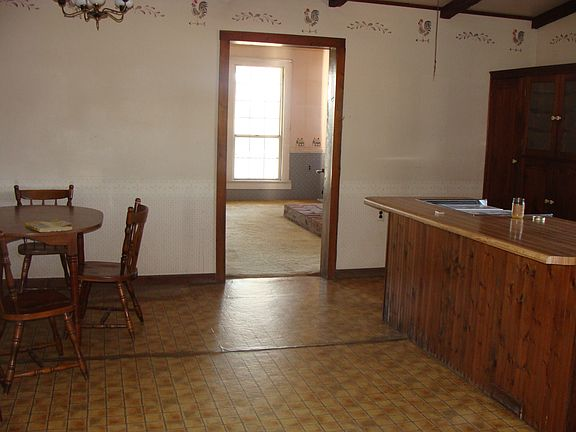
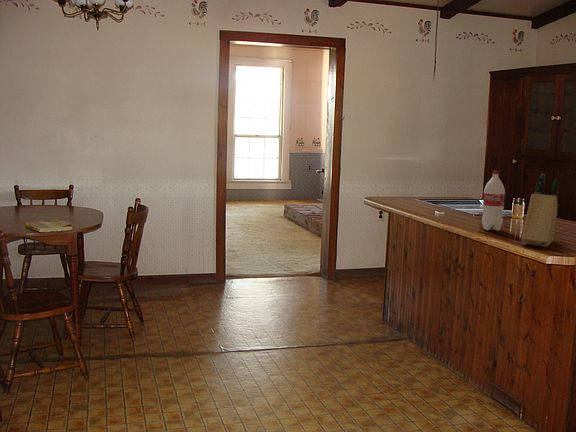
+ bottle (493, 200)
+ knife block (542, 208)
